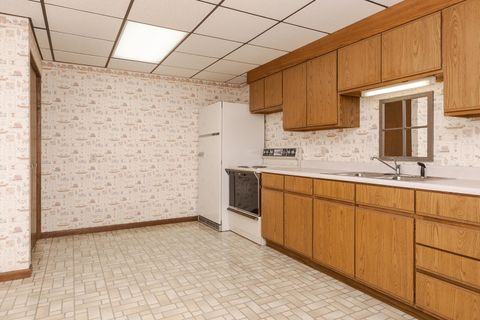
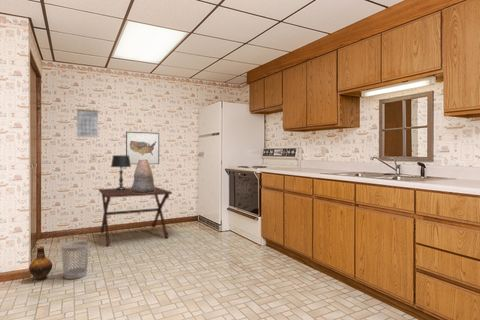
+ table lamp (121, 172)
+ calendar (87, 120)
+ side table (133, 212)
+ ceramic jug (40, 262)
+ wastebasket (75, 259)
+ decorative urn (143, 175)
+ wall art (143, 148)
